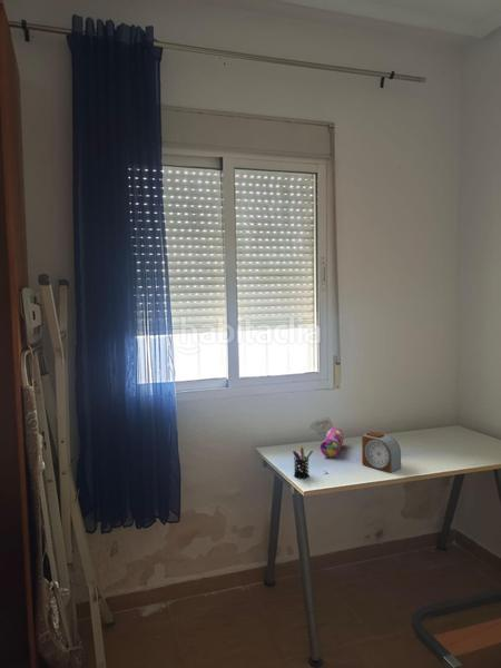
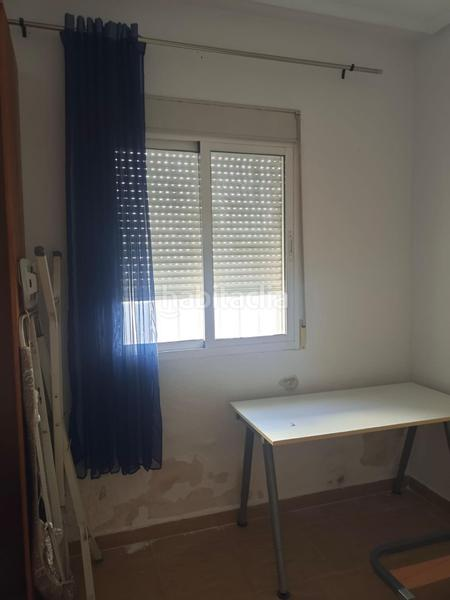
- pen holder (303, 461)
- alarm clock (380, 450)
- pencil case (332, 441)
